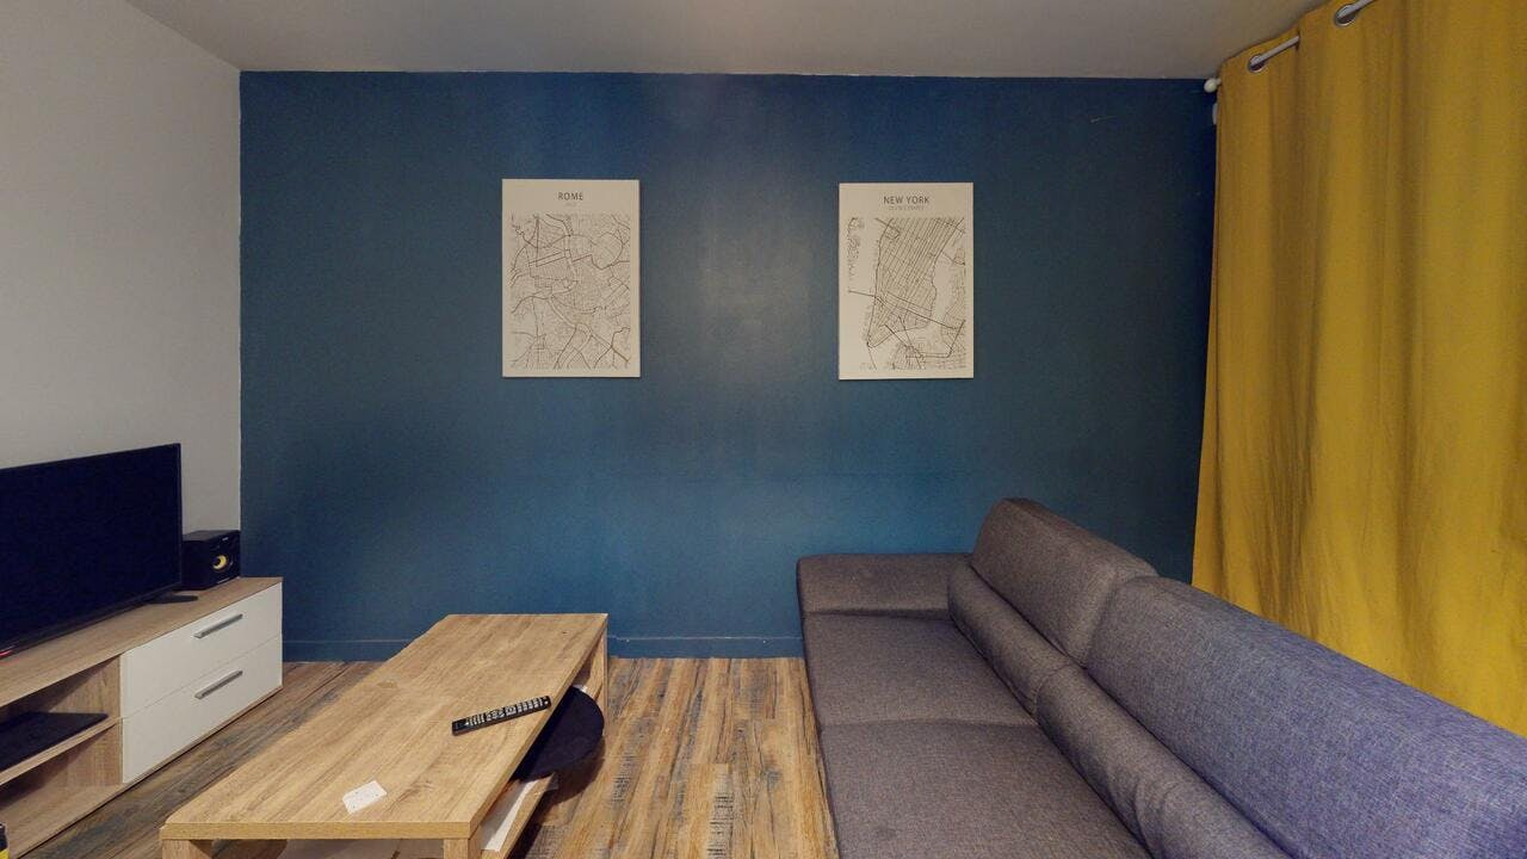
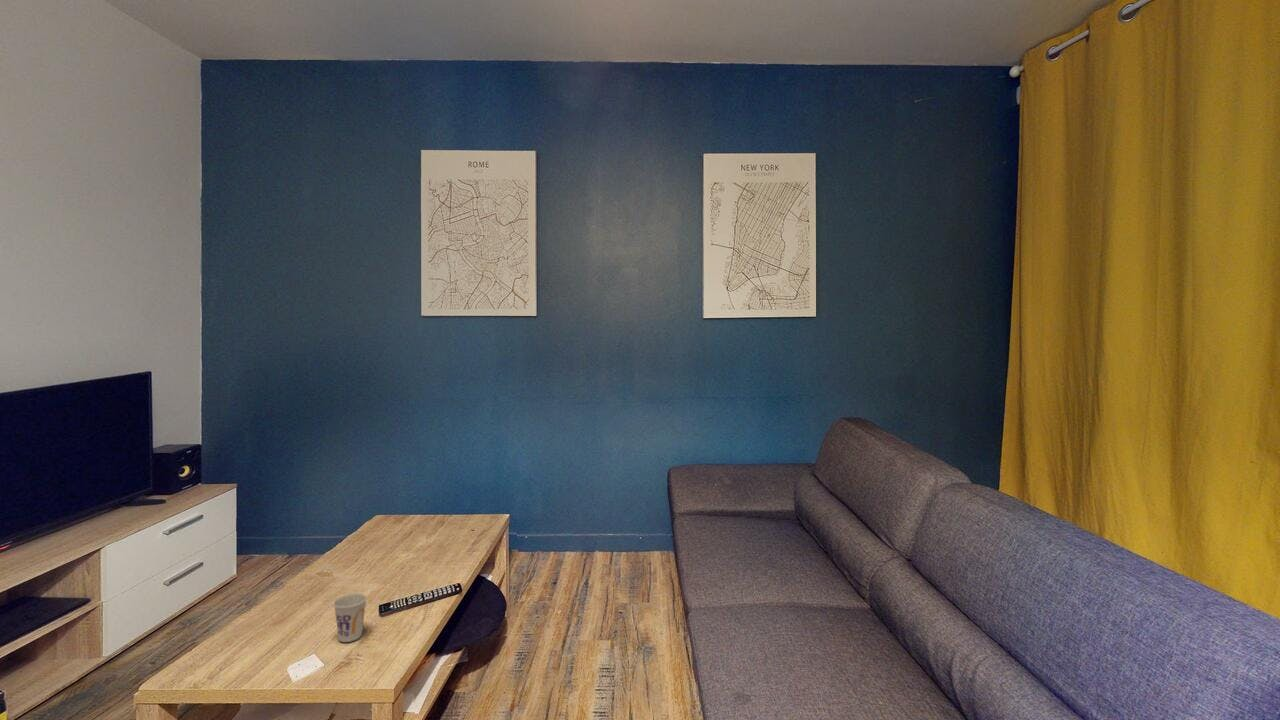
+ cup (350, 618)
